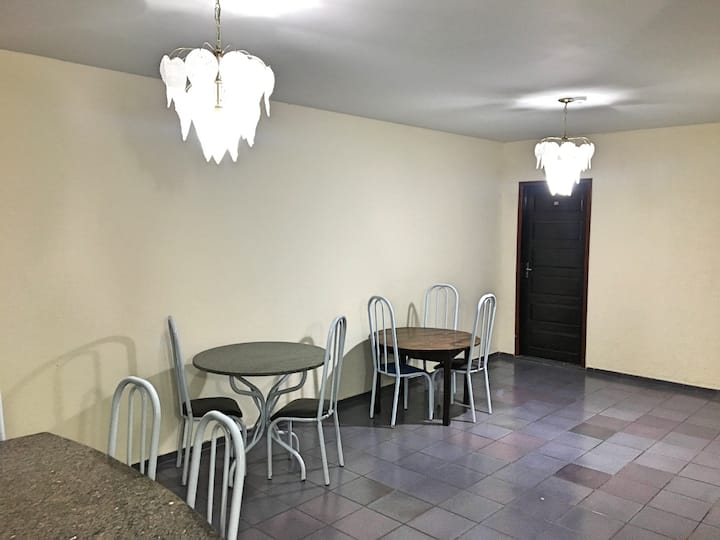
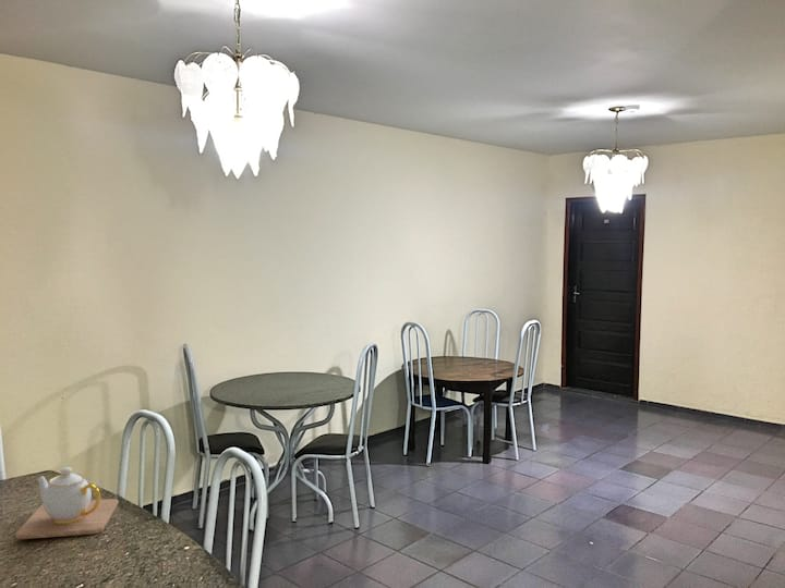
+ teapot (69, 492)
